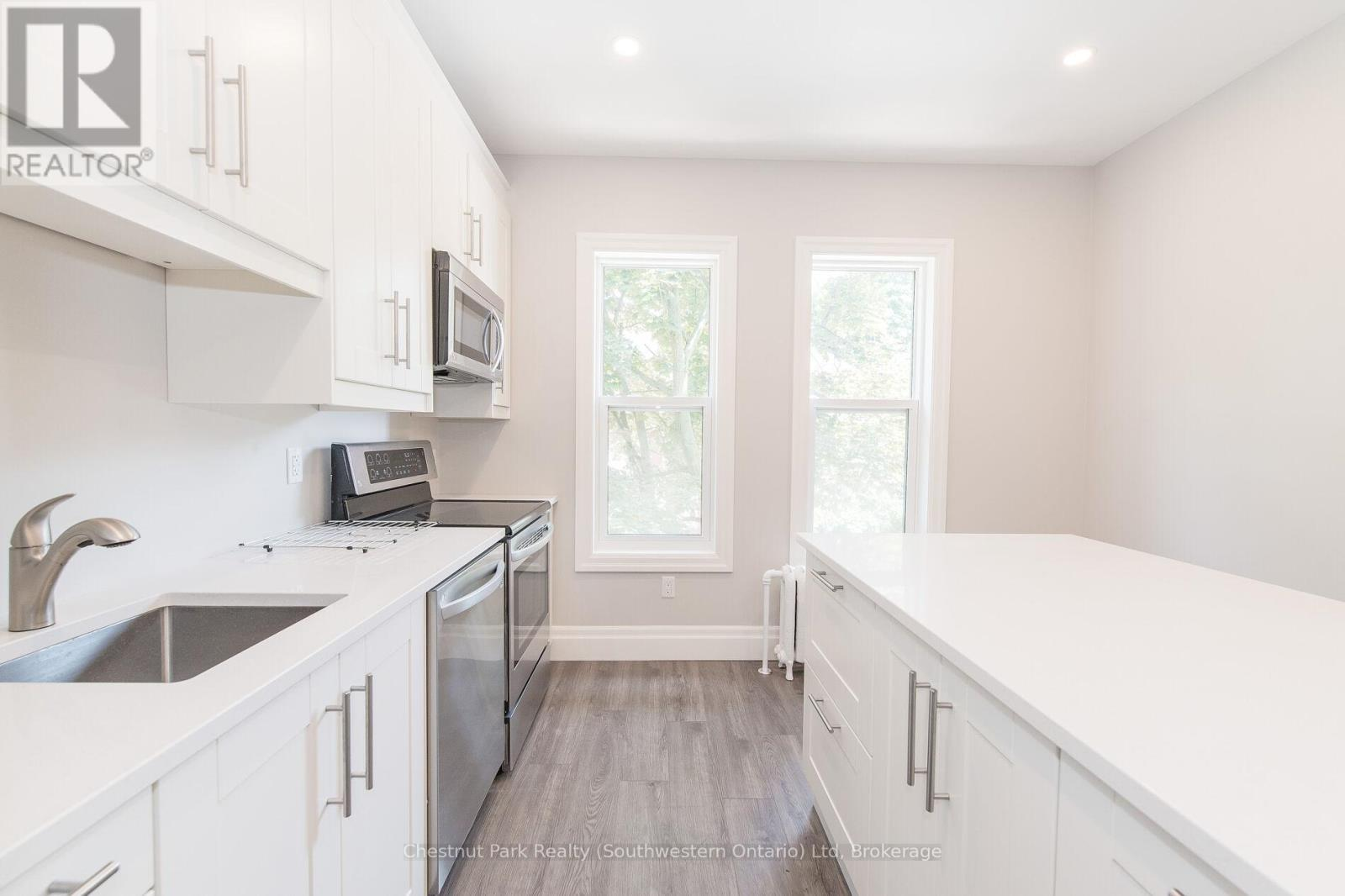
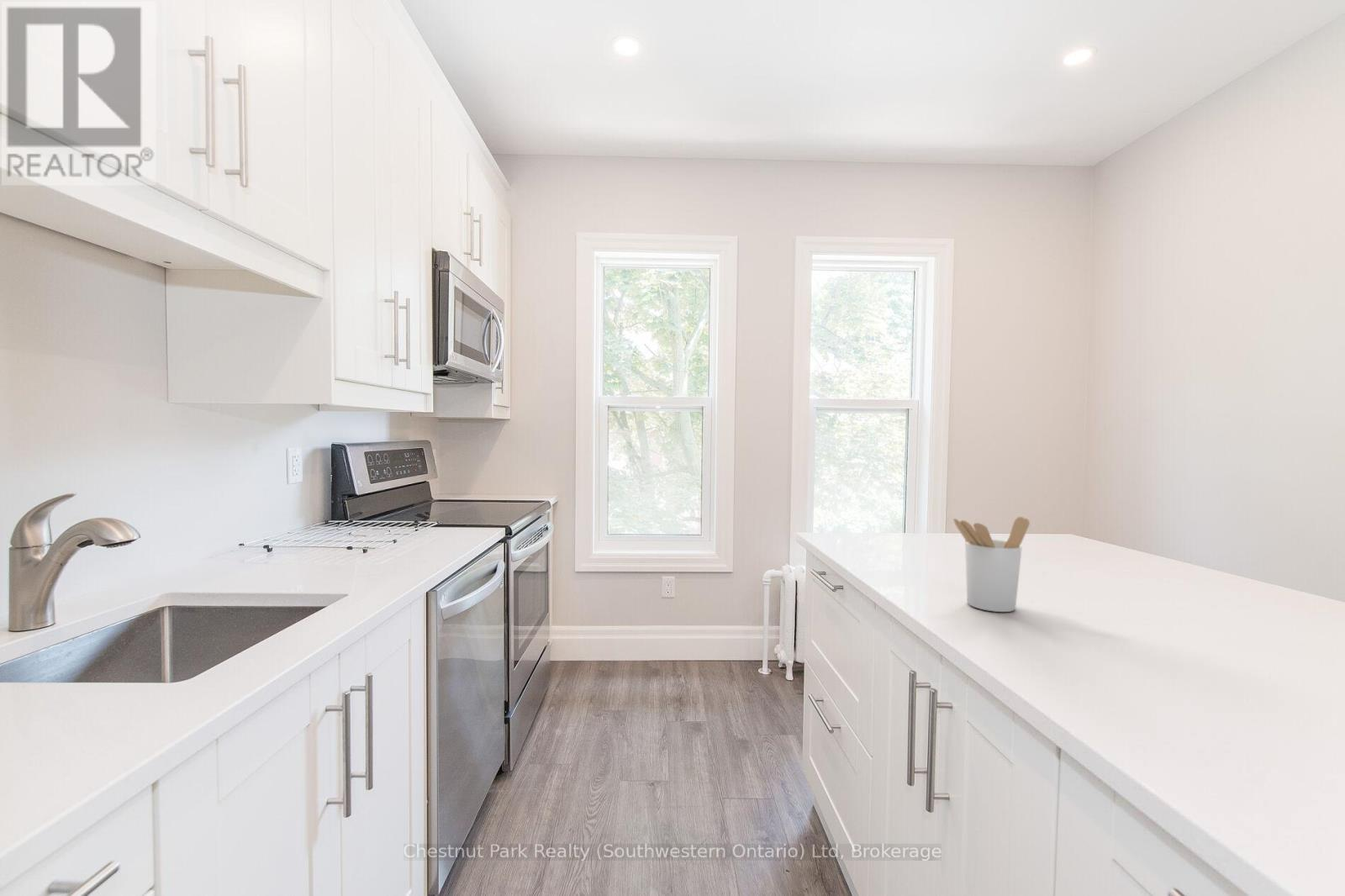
+ utensil holder (985, 561)
